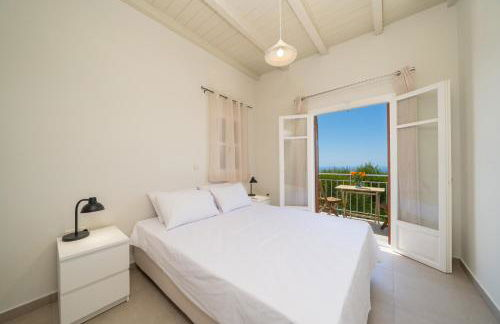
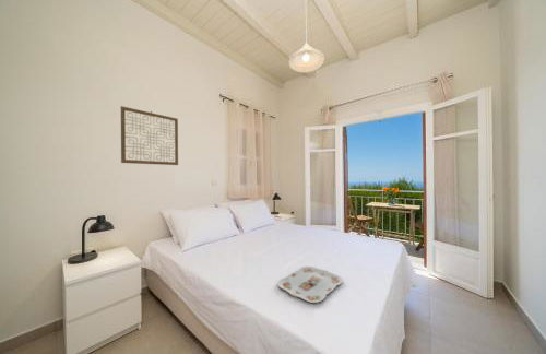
+ serving tray (310, 282)
+ wall art (152, 137)
